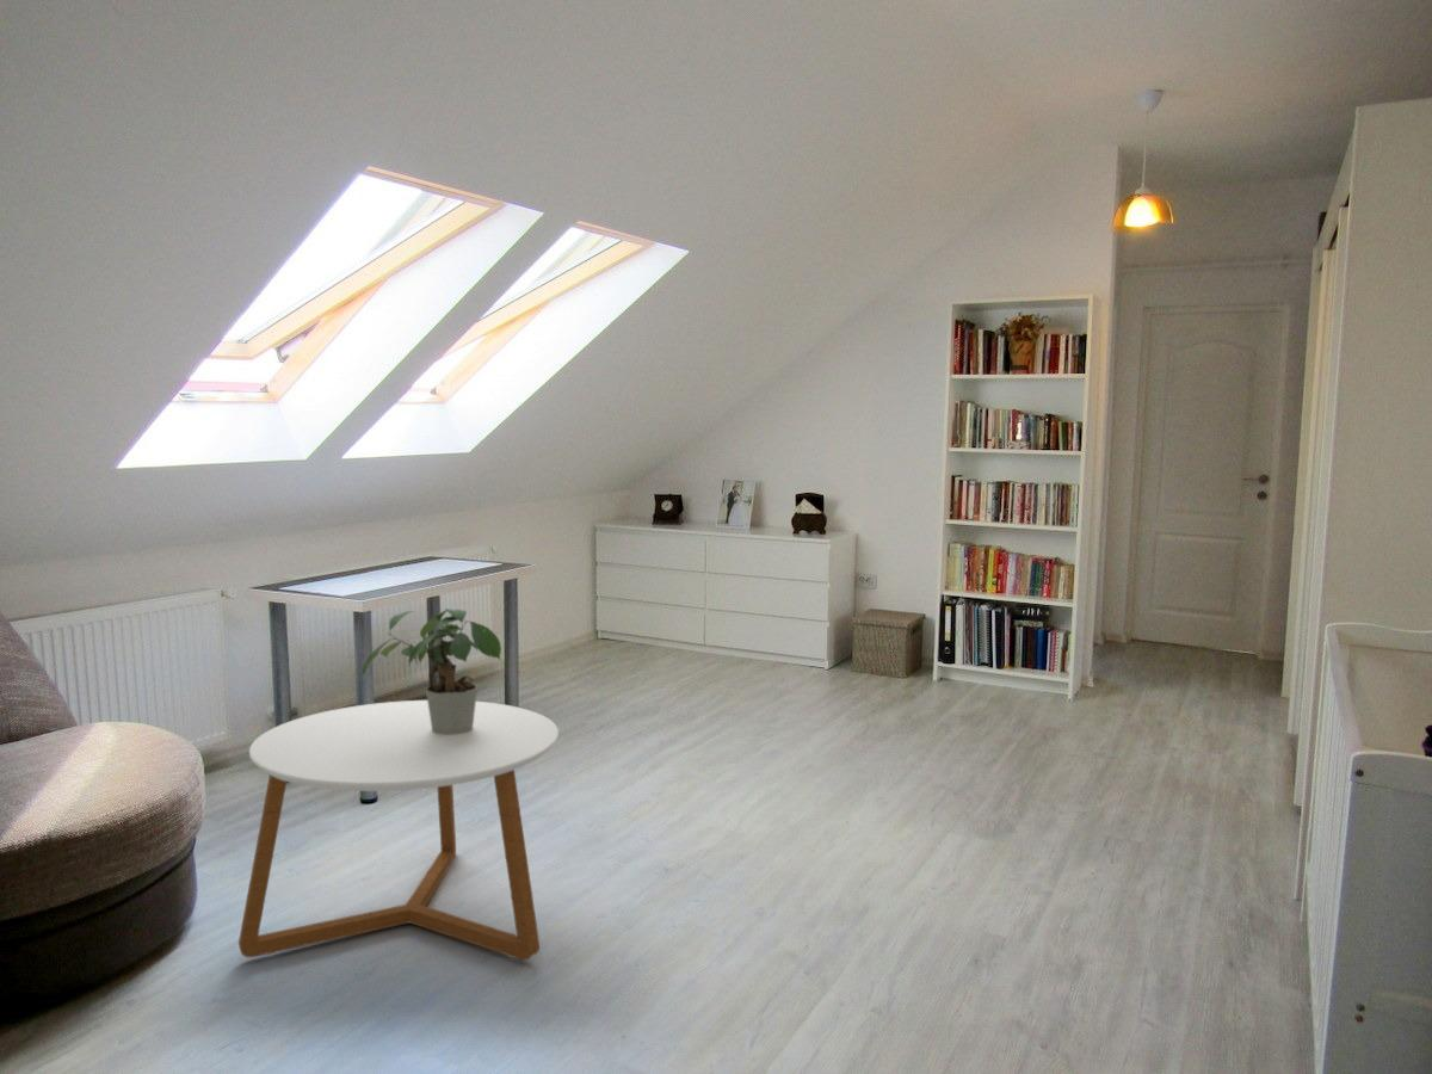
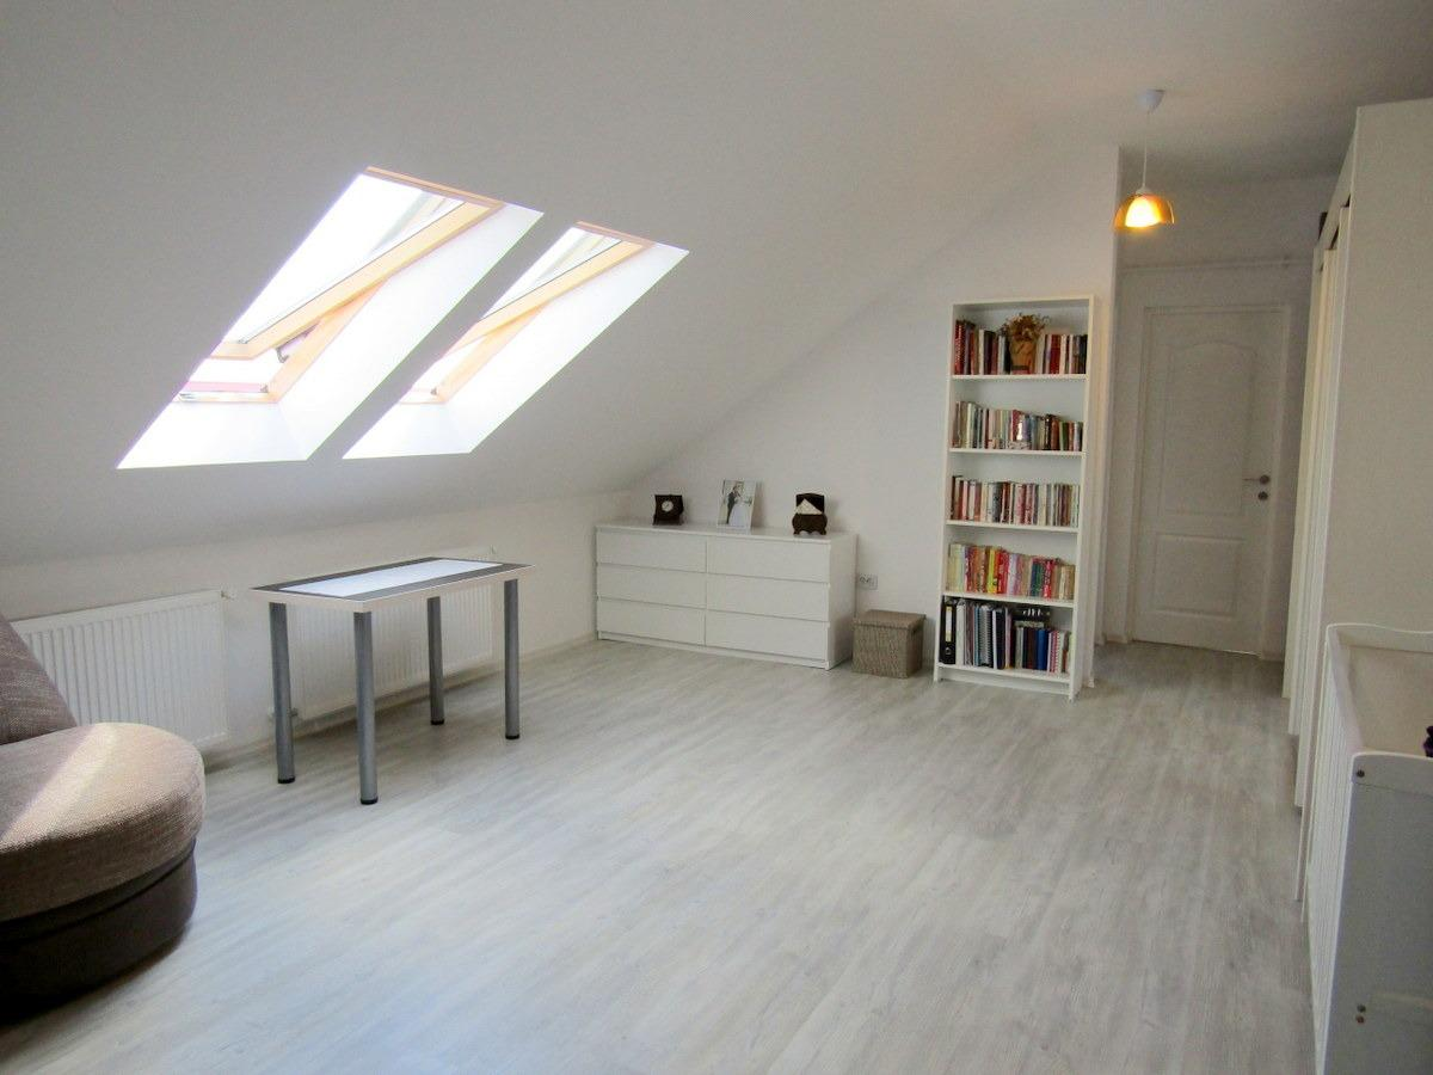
- potted plant (434, 668)
- coffee table (439, 825)
